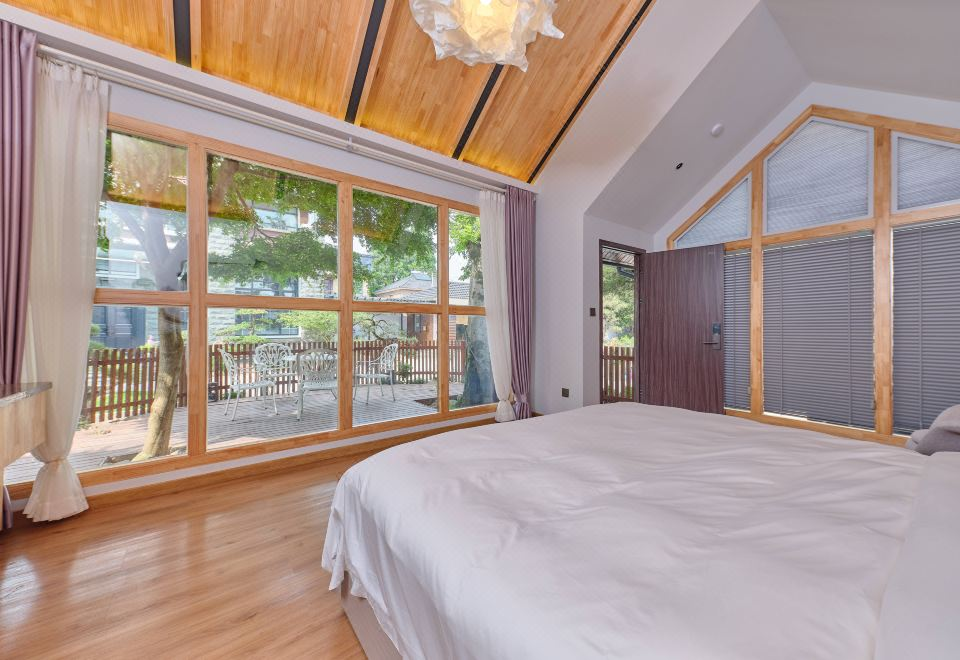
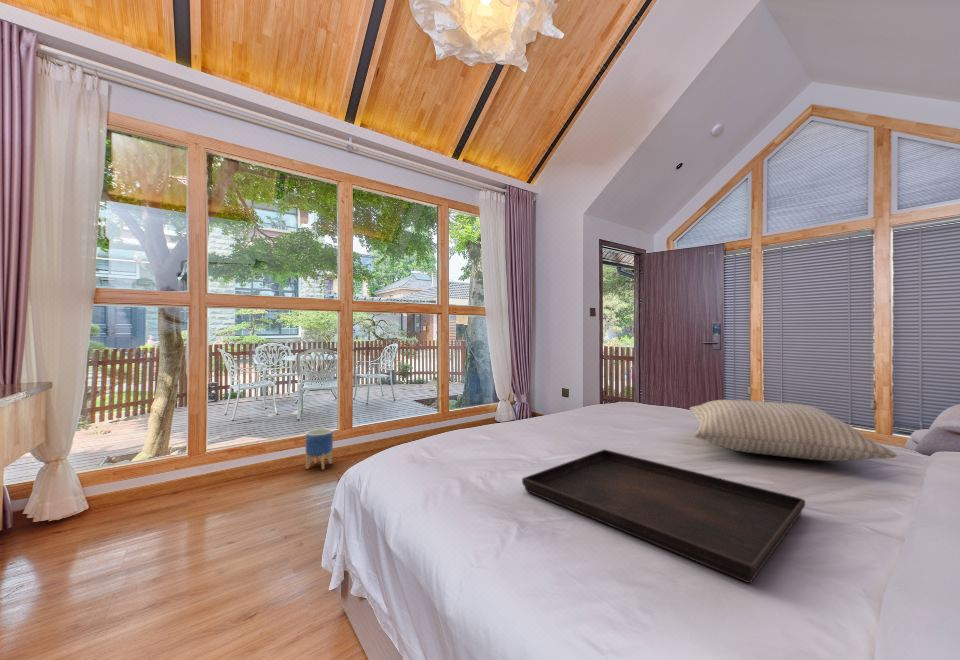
+ planter (319, 448)
+ serving tray (653, 494)
+ pillow (769, 426)
